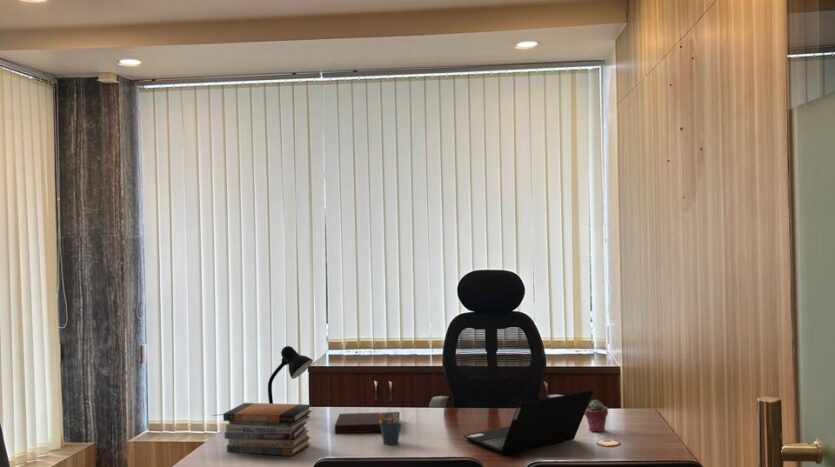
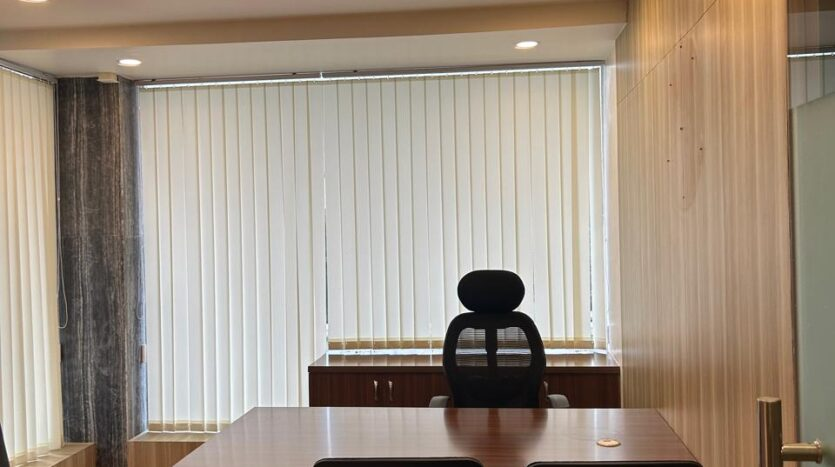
- notebook (368, 422)
- potted succulent (596, 414)
- book stack (267, 428)
- laptop computer (526, 415)
- pen holder (390, 426)
- desk lamp (268, 382)
